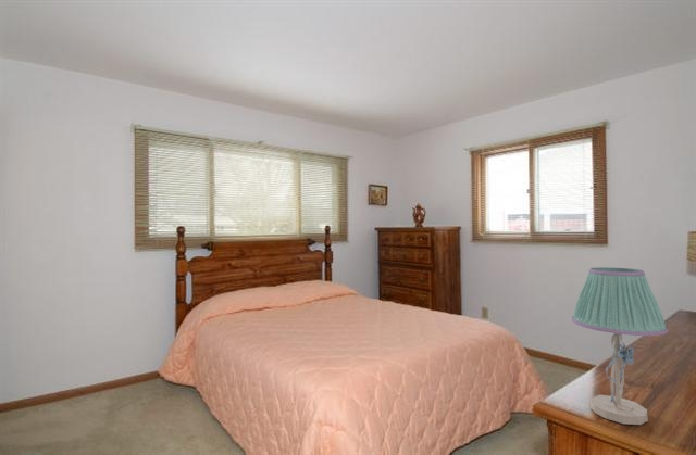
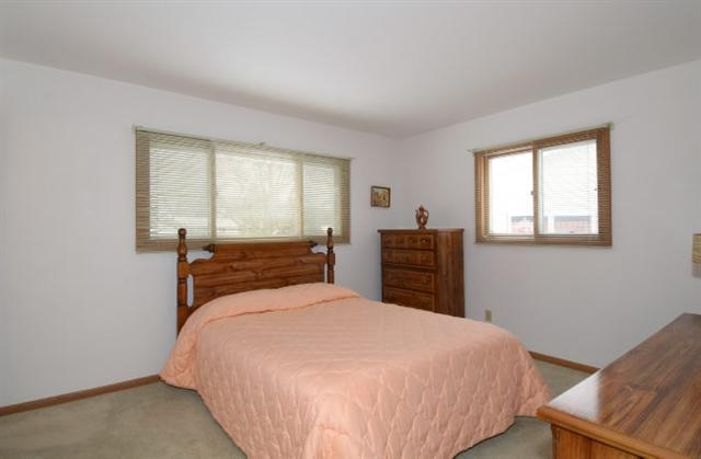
- table lamp (617, 341)
